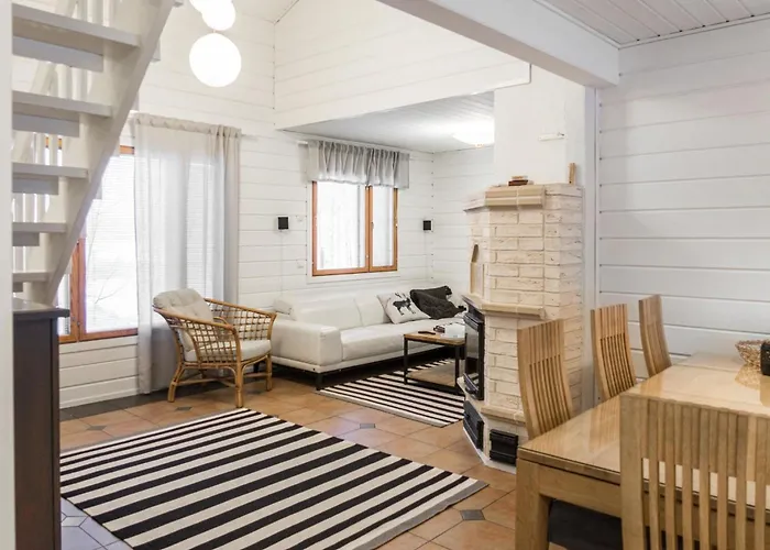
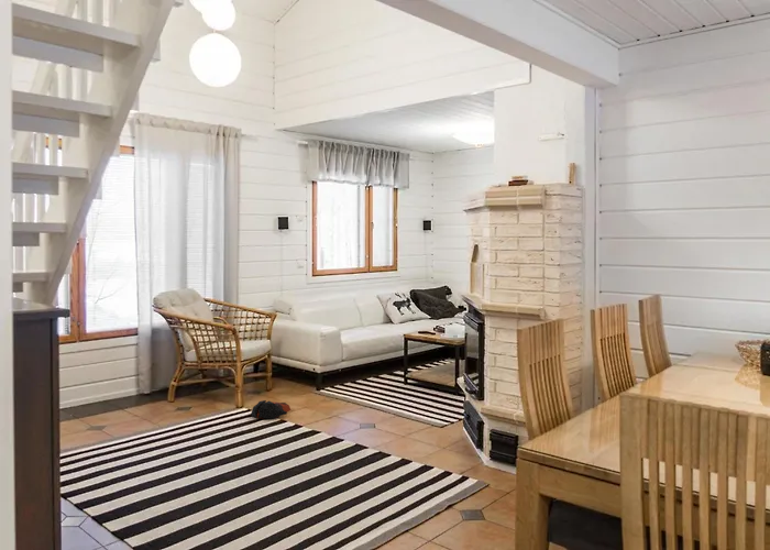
+ bag (273, 406)
